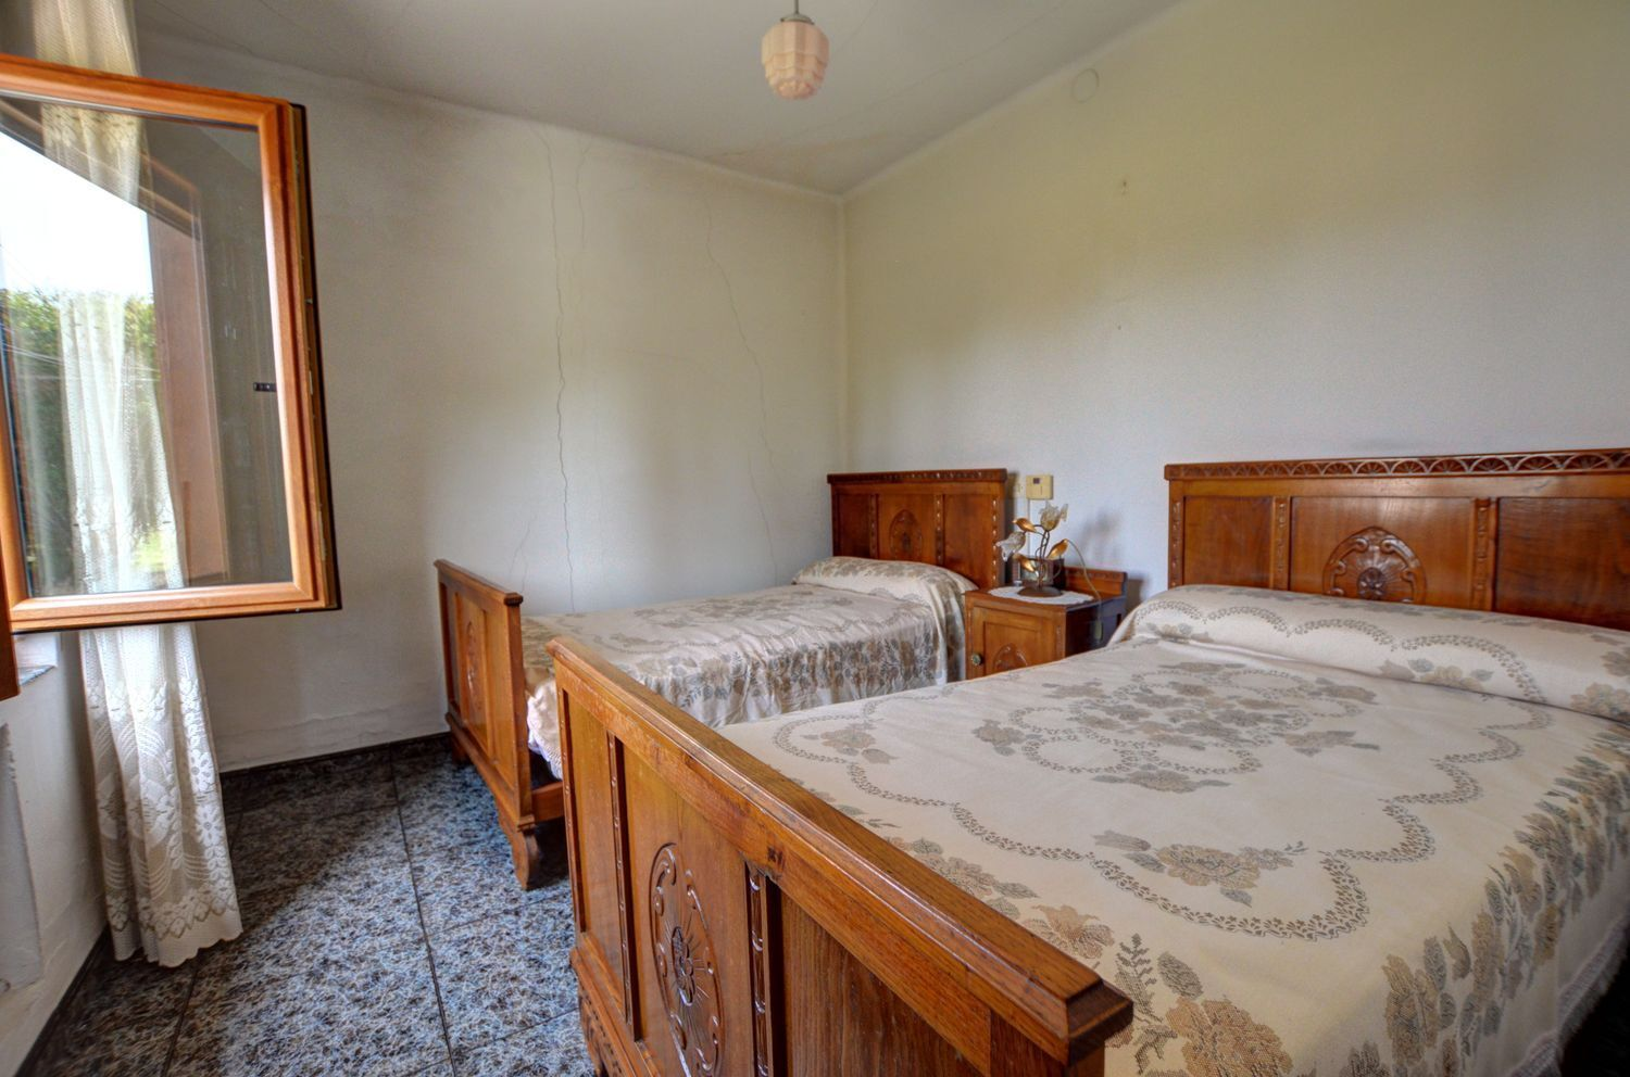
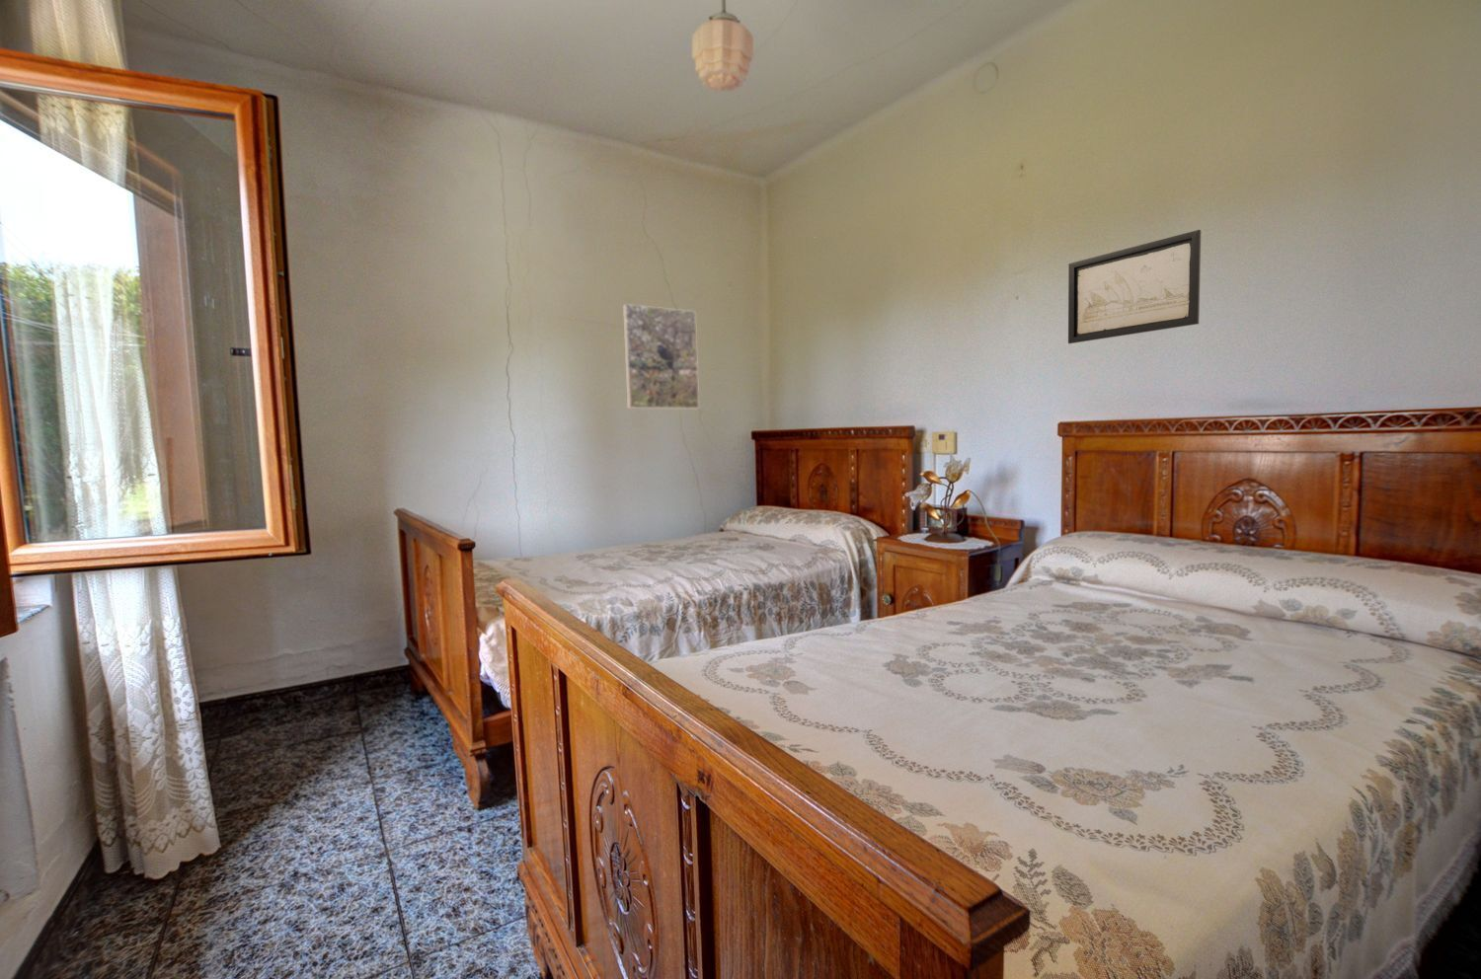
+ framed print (661, 358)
+ wall art (1129, 291)
